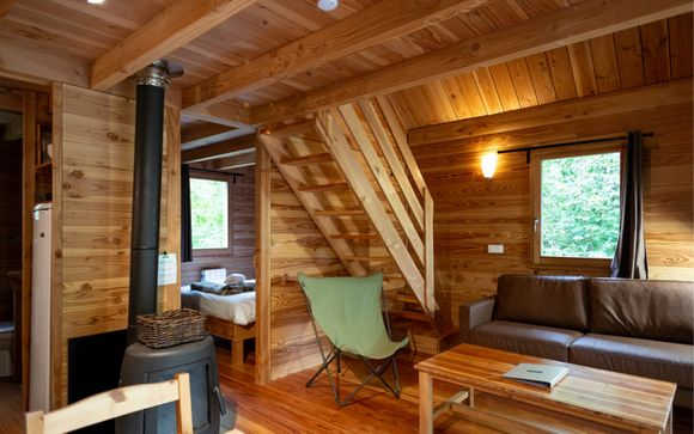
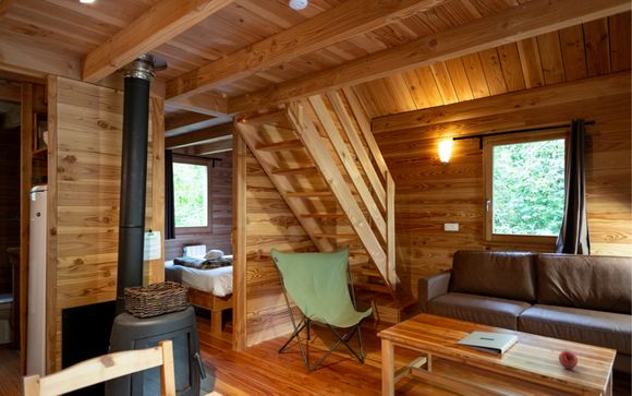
+ fruit (568, 359)
